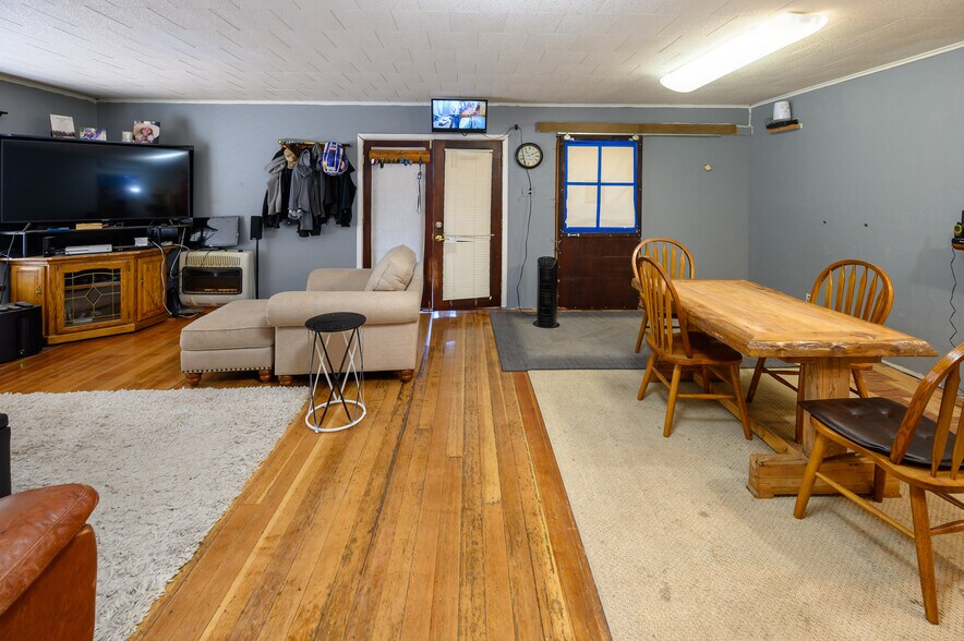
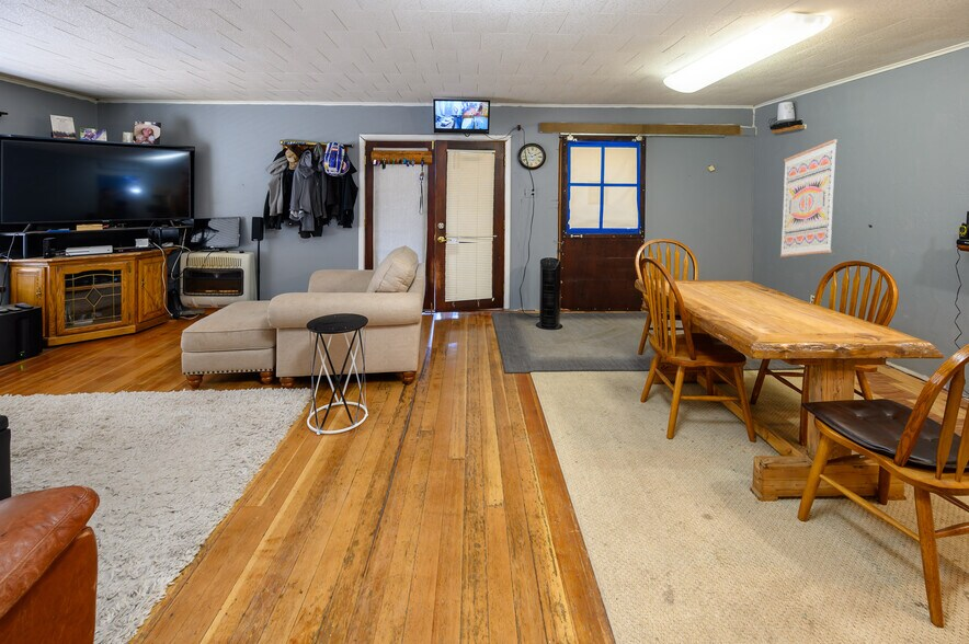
+ wall art (806, 203)
